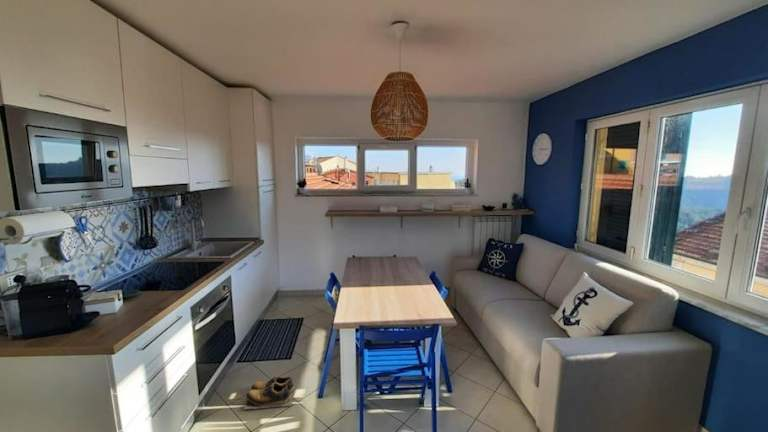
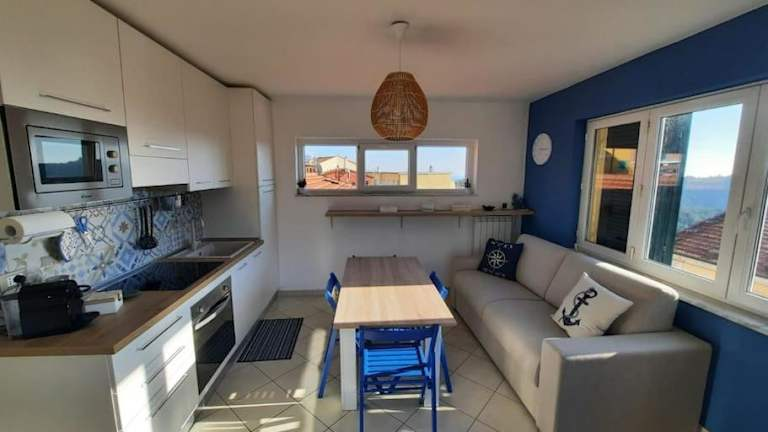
- shoes (271, 388)
